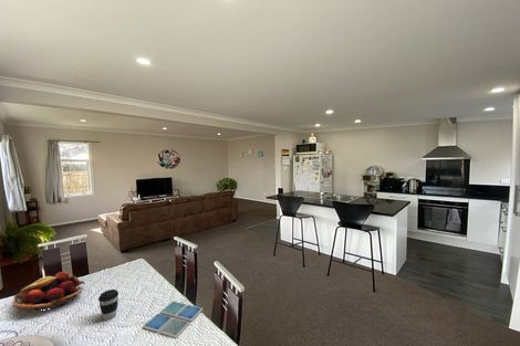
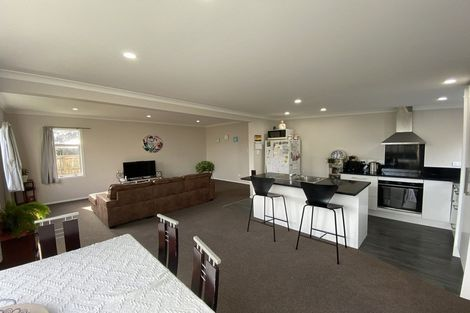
- drink coaster (174, 316)
- fruit basket (50, 290)
- coffee cup (108, 304)
